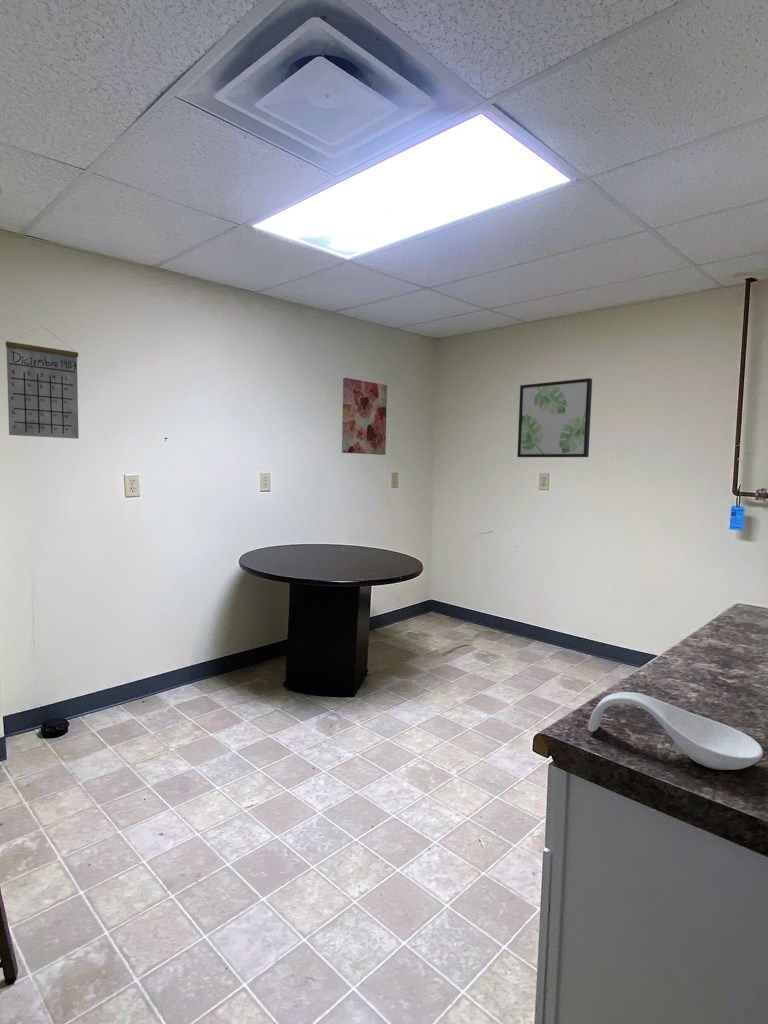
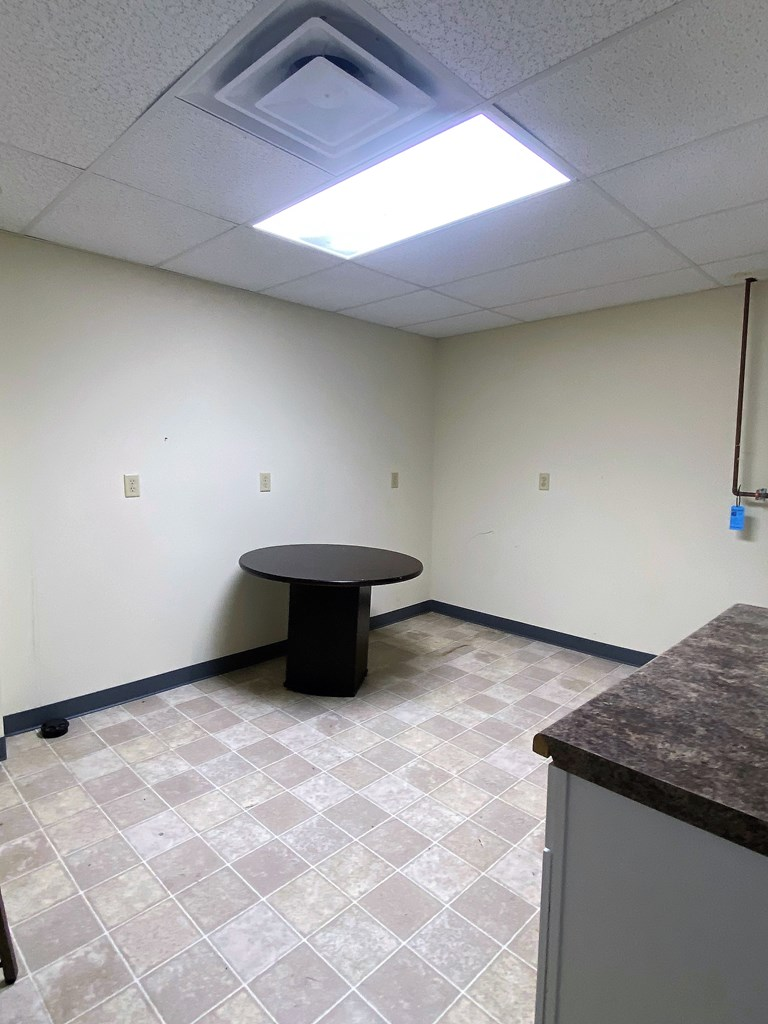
- wall art (553, 419)
- wall art (365, 417)
- spoon rest (670, 726)
- calendar (43, 381)
